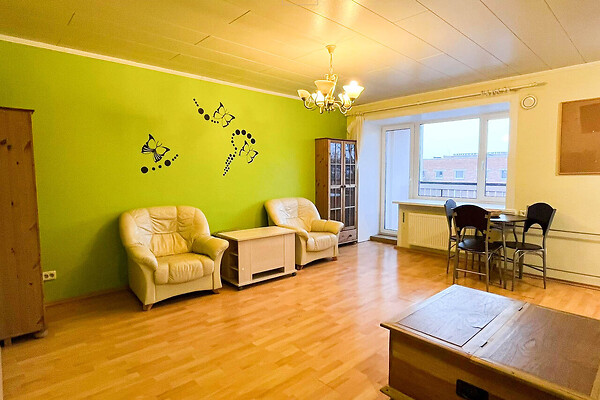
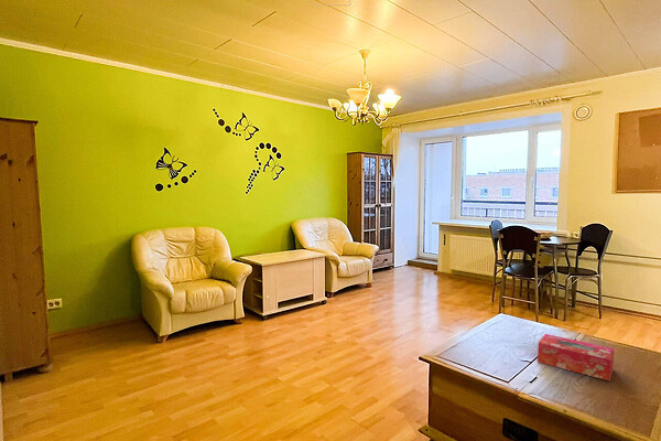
+ tissue box (574, 355)
